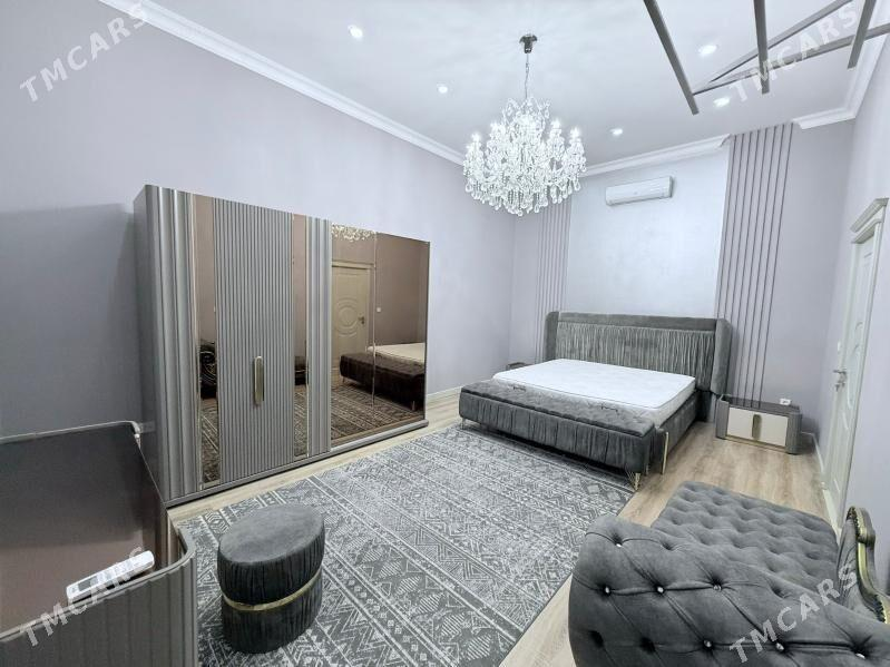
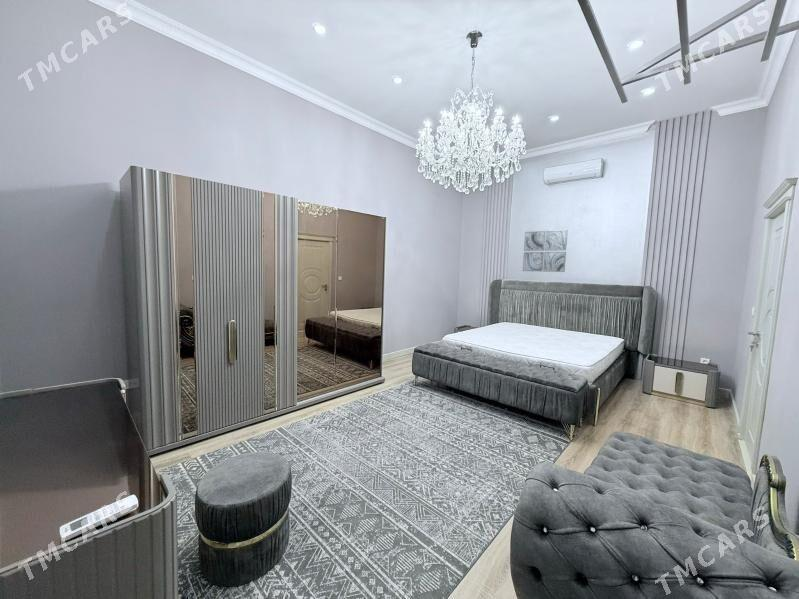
+ wall art (543, 250)
